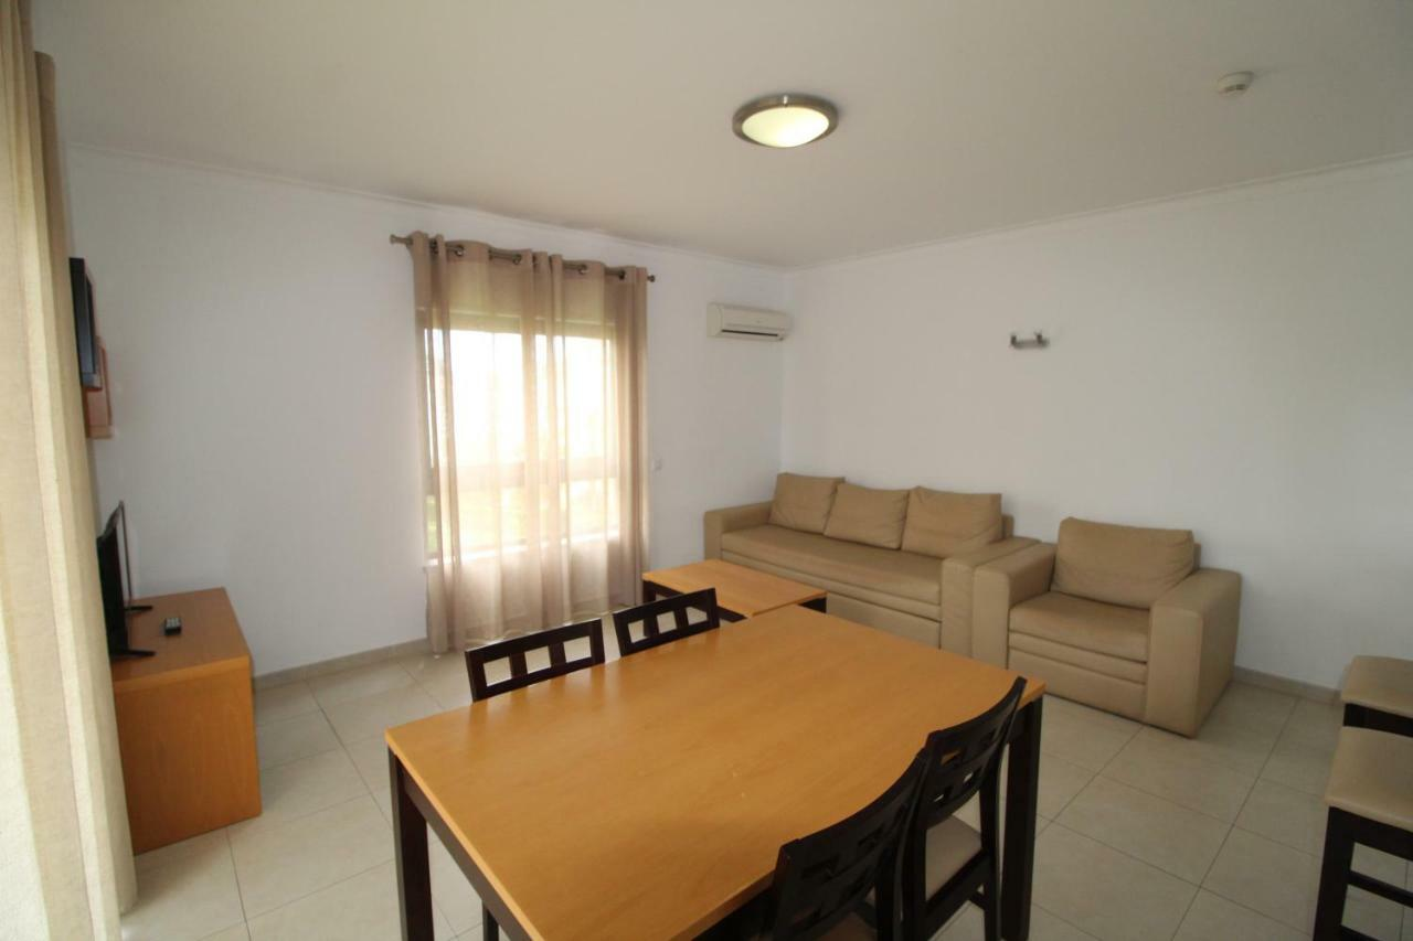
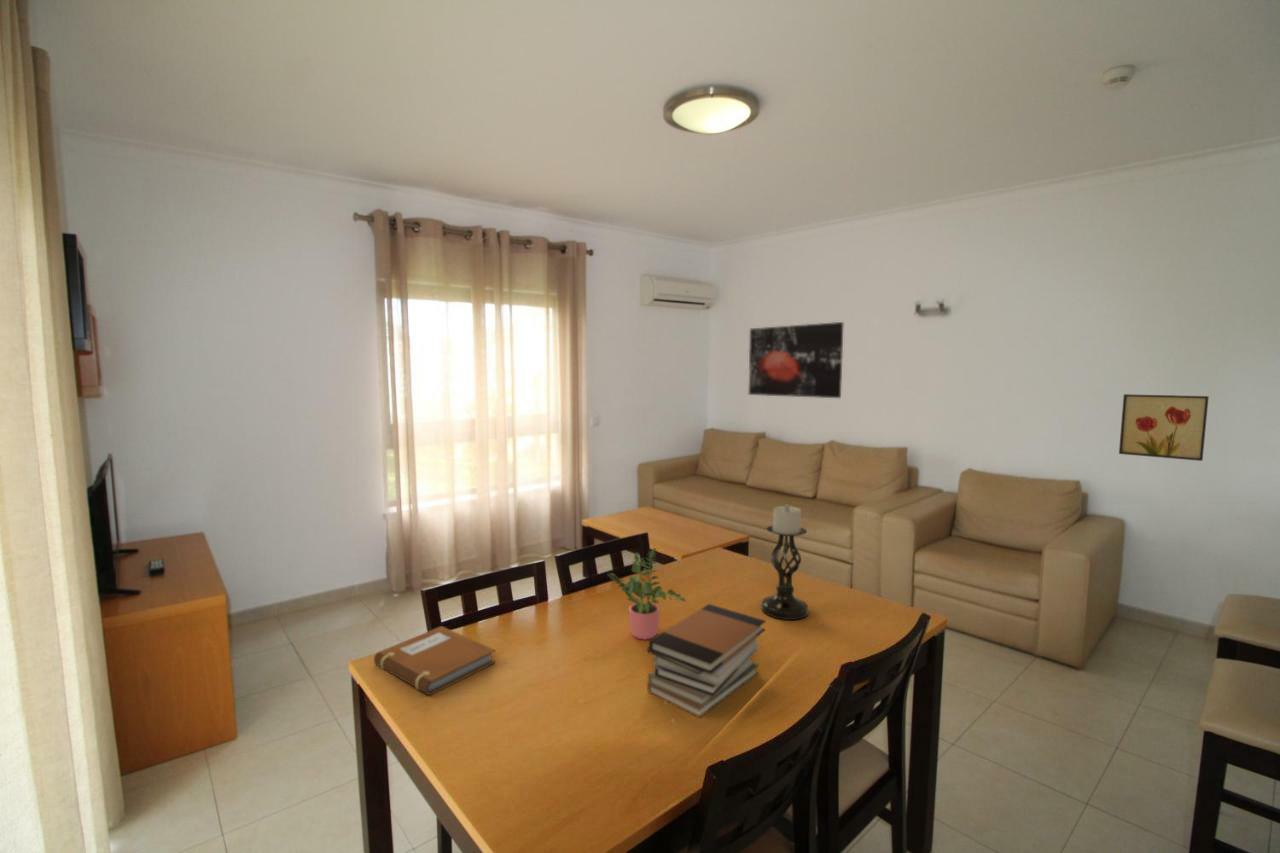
+ book stack (707, 656)
+ potted plant (648, 599)
+ wall art (792, 361)
+ candle holder (785, 557)
+ notebook (433, 657)
+ wall art (1162, 426)
